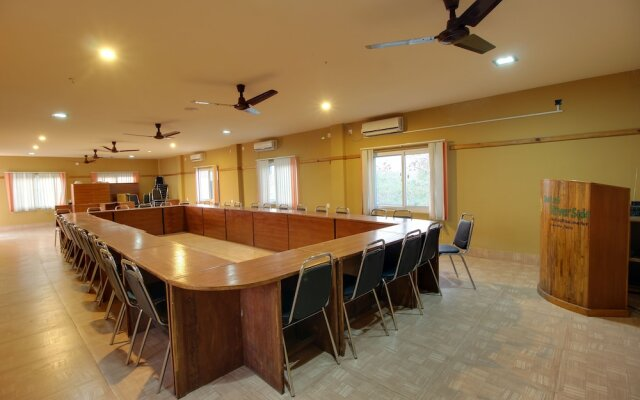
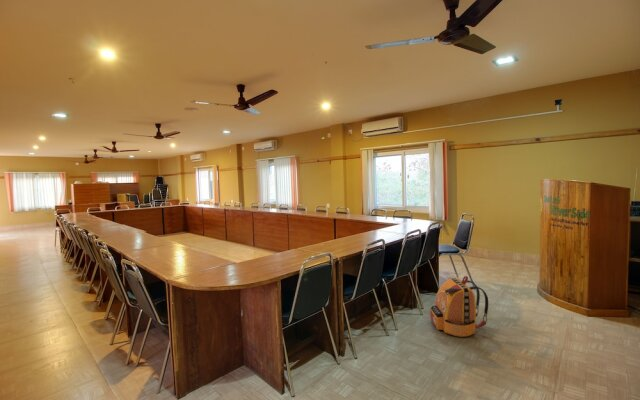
+ backpack (457, 301)
